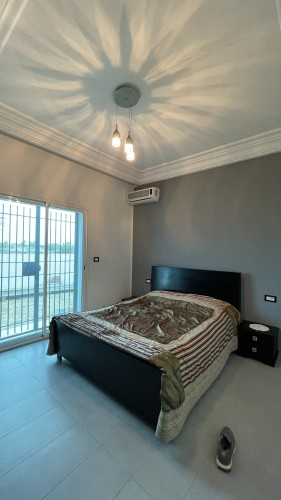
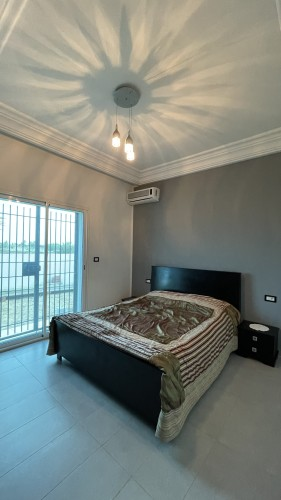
- shoe (227, 442)
